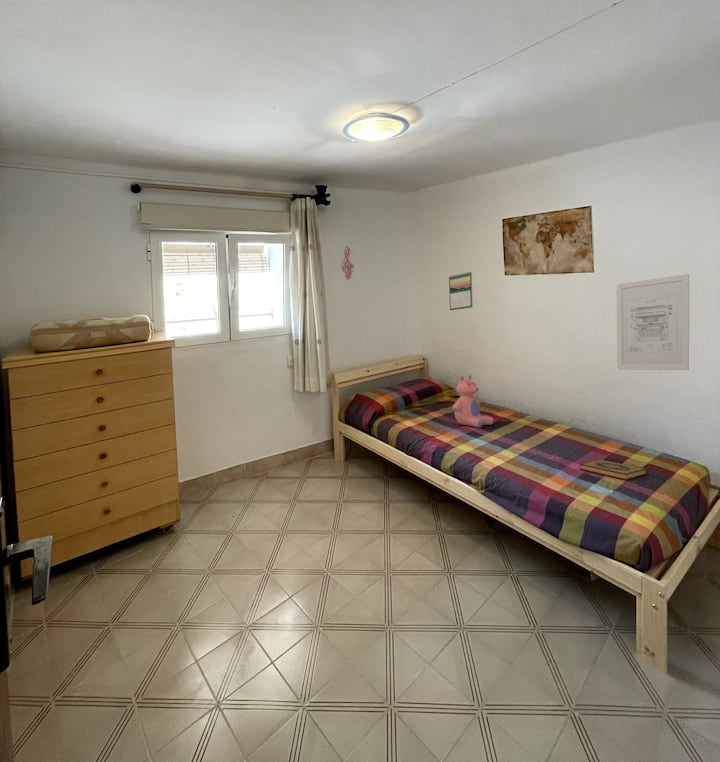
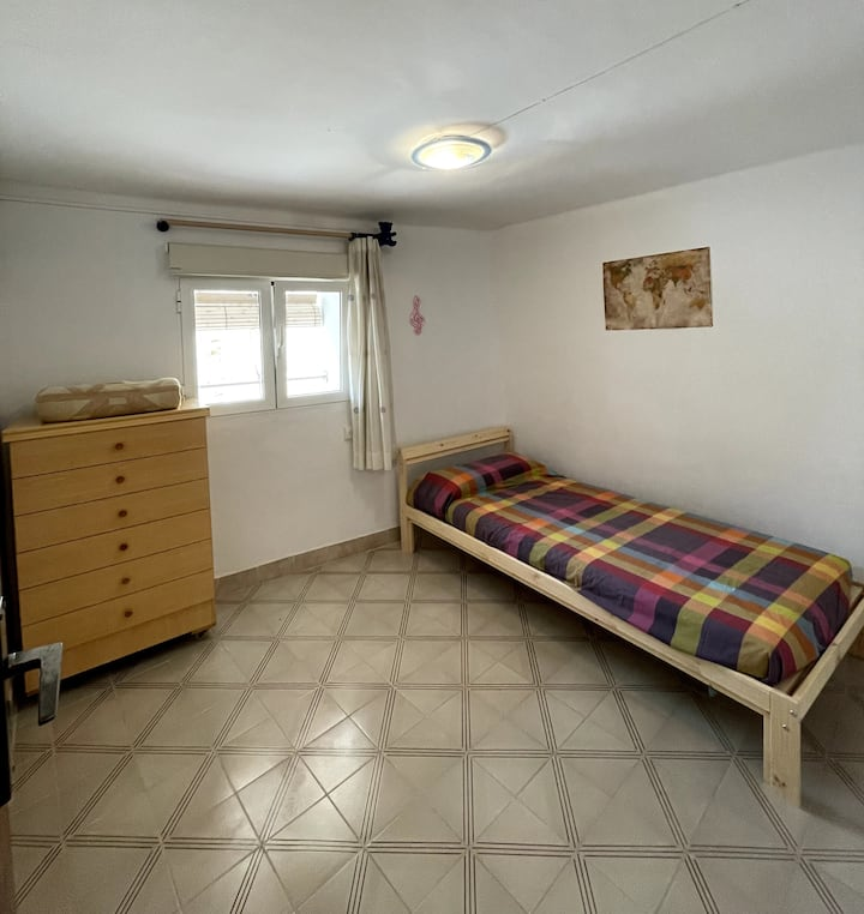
- teddy bear (472, 400)
- hardback book (612, 469)
- calendar (460, 291)
- wall art (650, 324)
